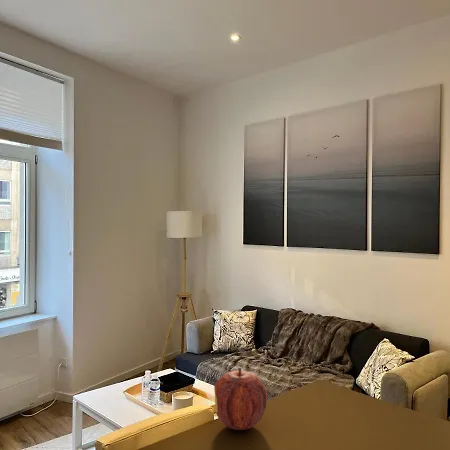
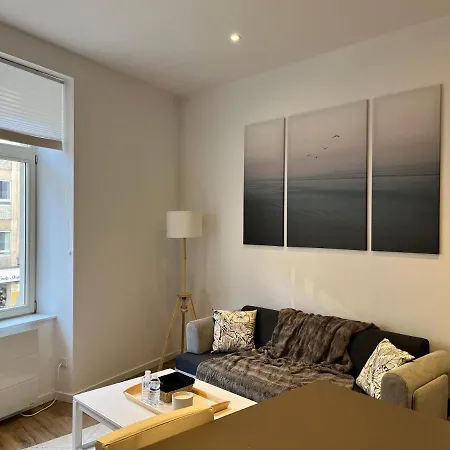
- apple (240, 396)
